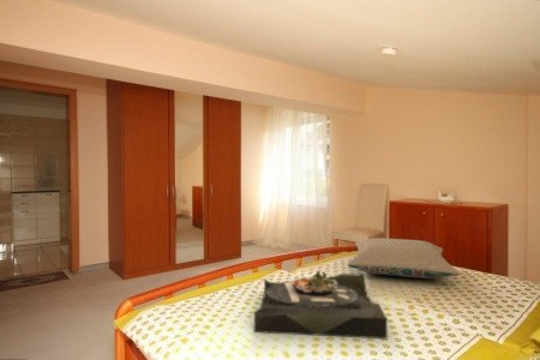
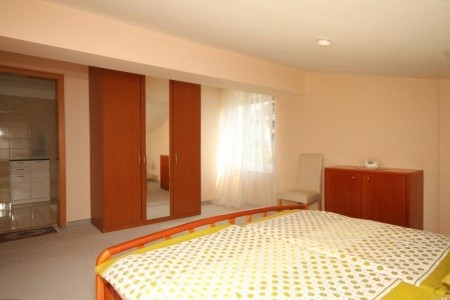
- serving tray (317, 288)
- pillow (398, 256)
